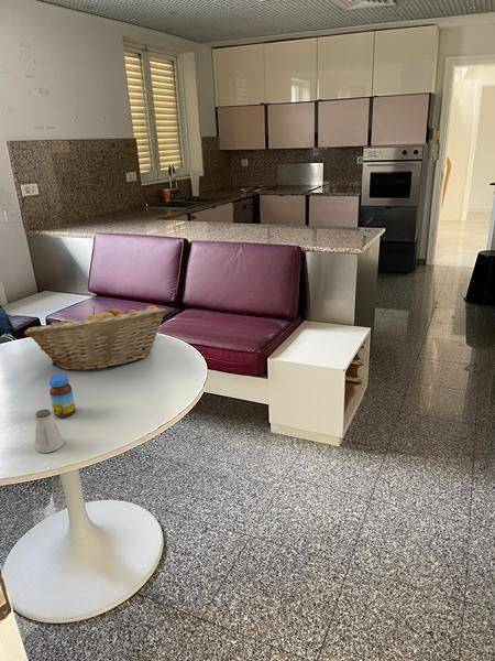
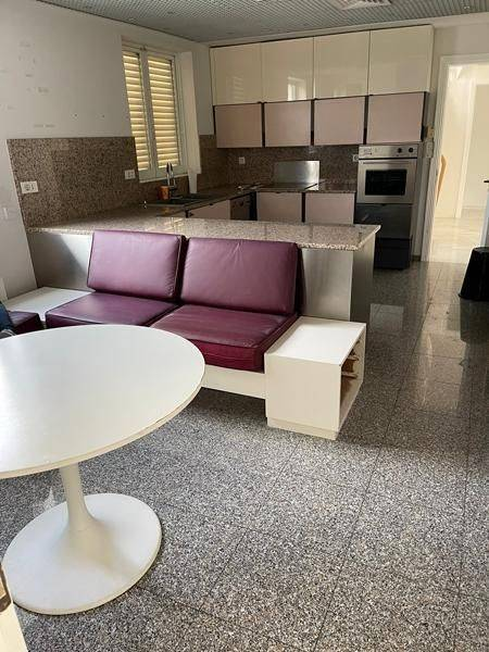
- fruit basket (99, 330)
- jar (62, 394)
- saltshaker (46, 429)
